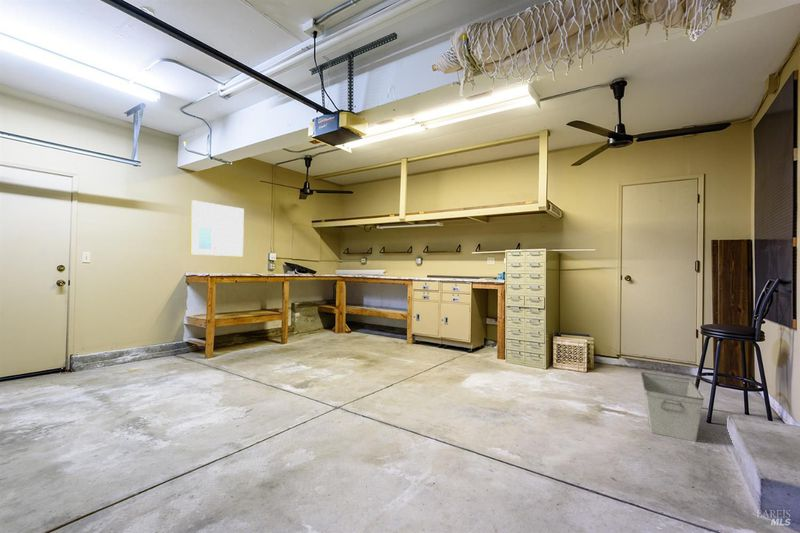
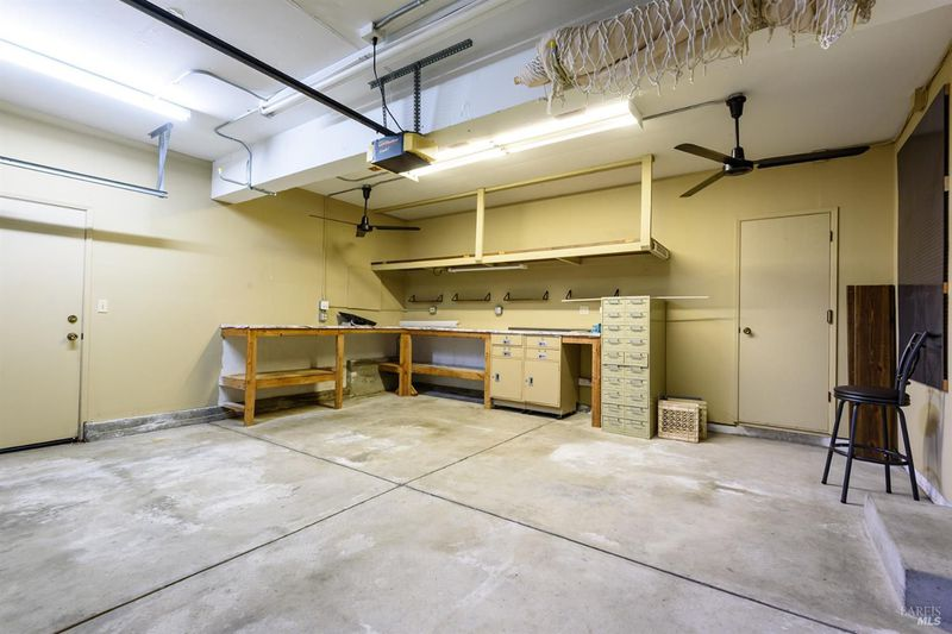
- wall art (218, 230)
- storage bin (668, 403)
